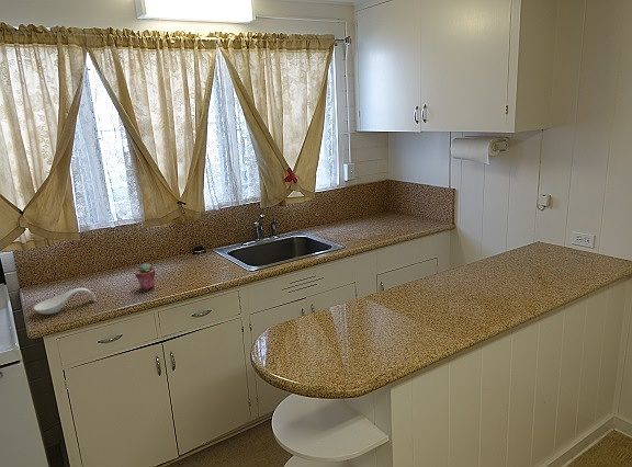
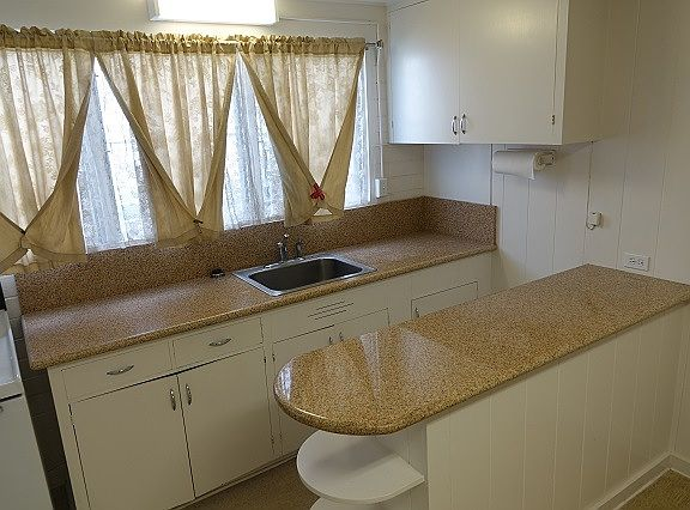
- spoon rest (65, 299)
- potted succulent (145, 275)
